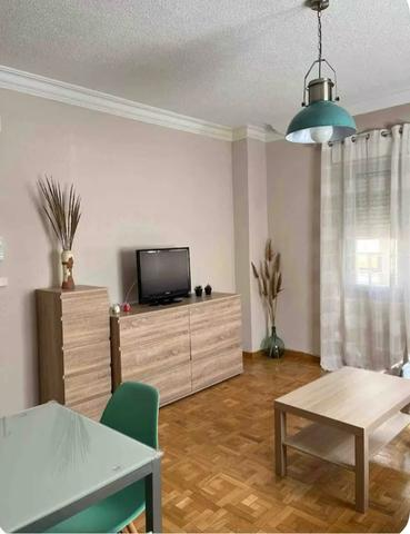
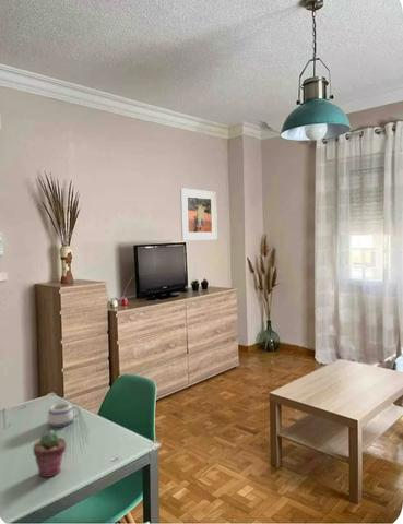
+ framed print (199, 215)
+ potted succulent (49, 451)
+ mug (64, 414)
